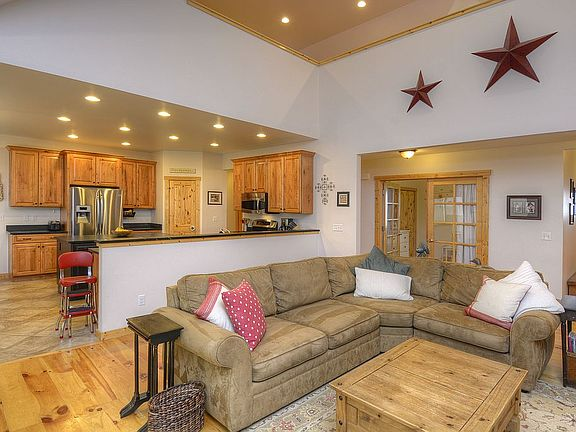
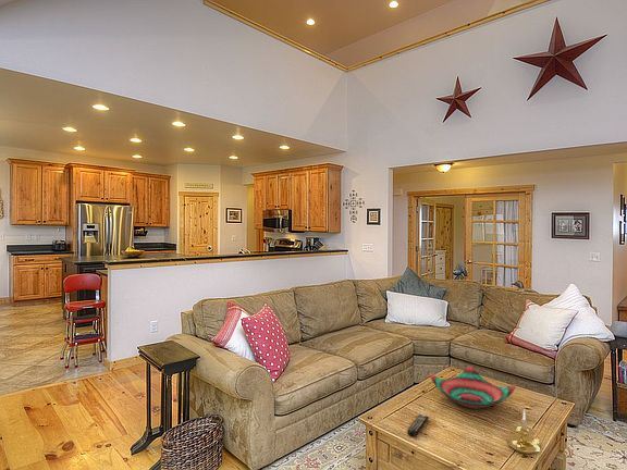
+ candle holder (522, 429)
+ remote control (418, 424)
+ decorative bowl (470, 389)
